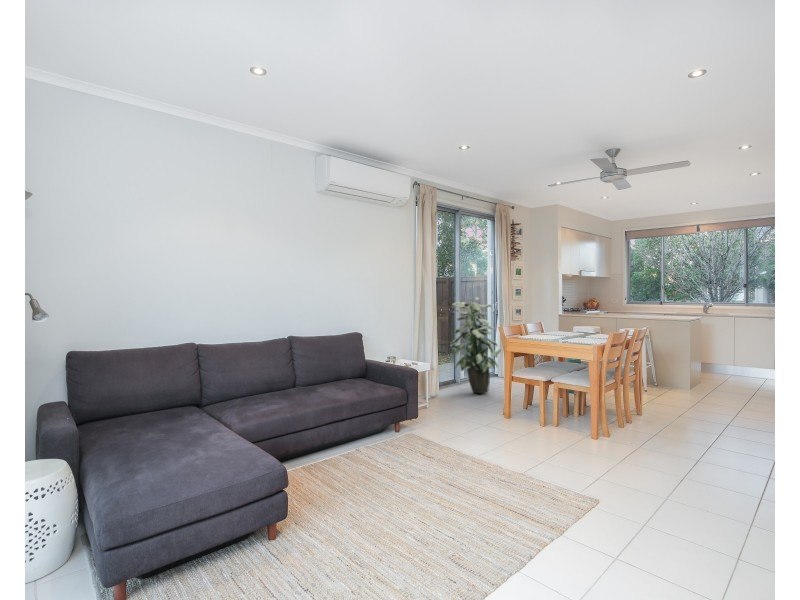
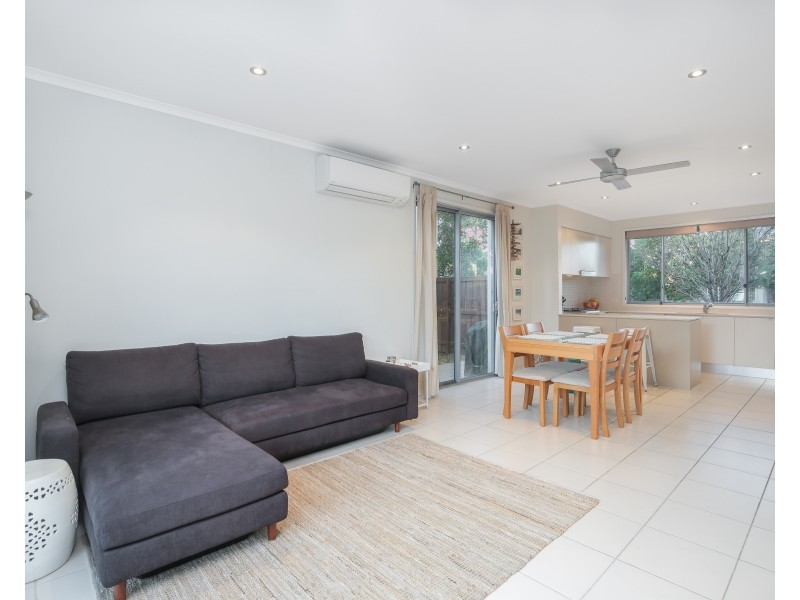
- indoor plant (474, 344)
